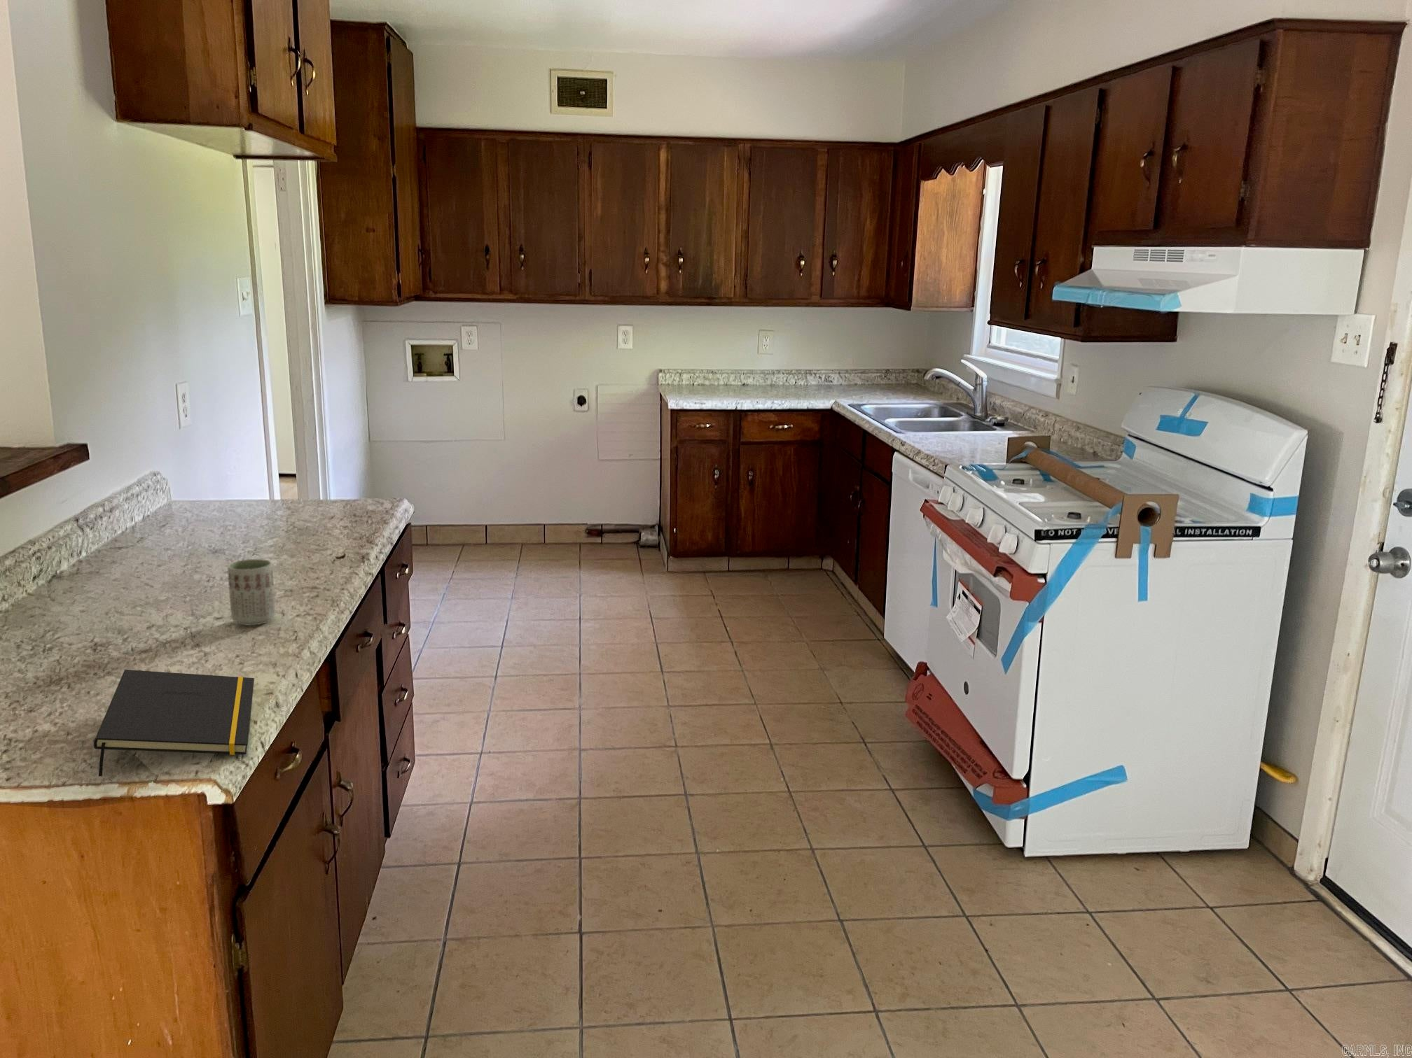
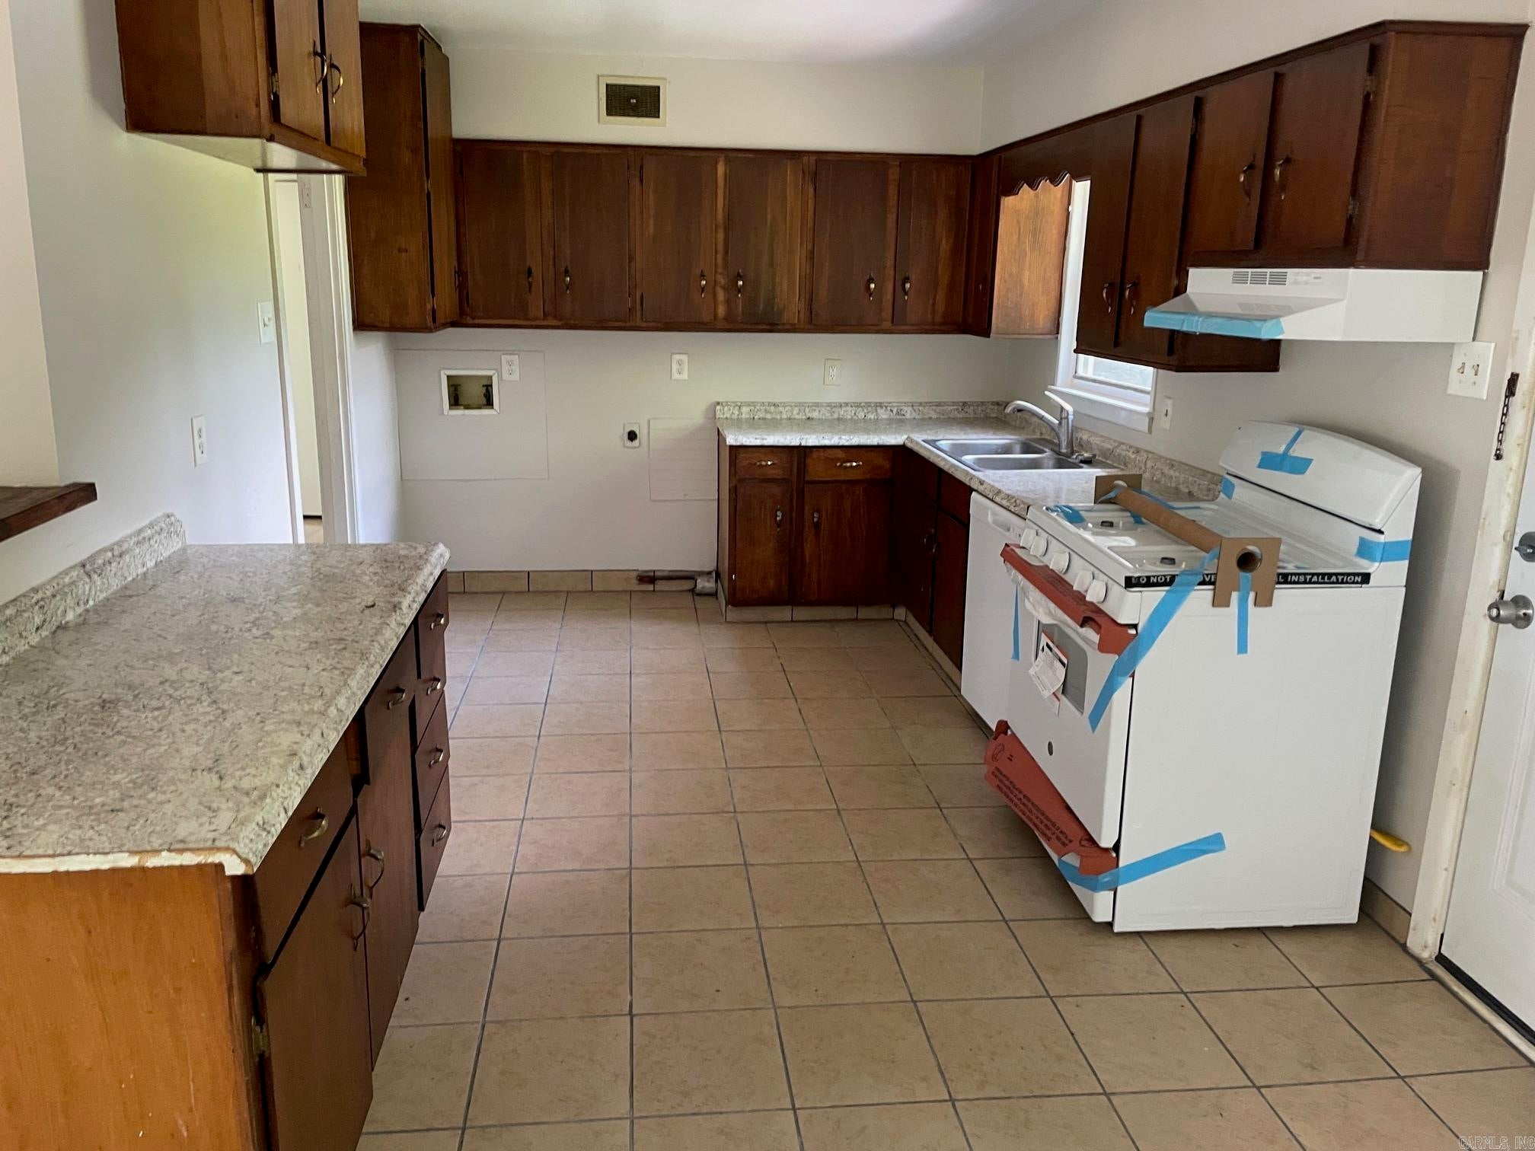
- cup (251, 592)
- notepad (182, 709)
